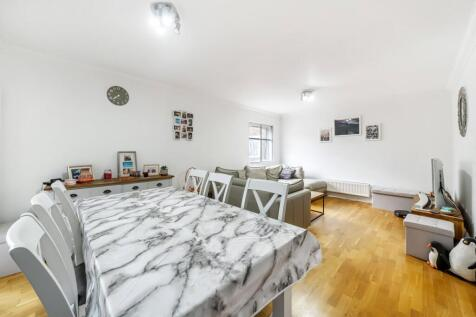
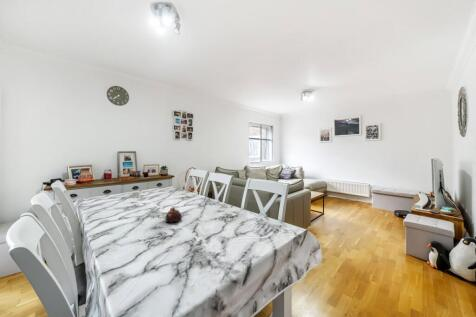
+ teapot (173, 213)
